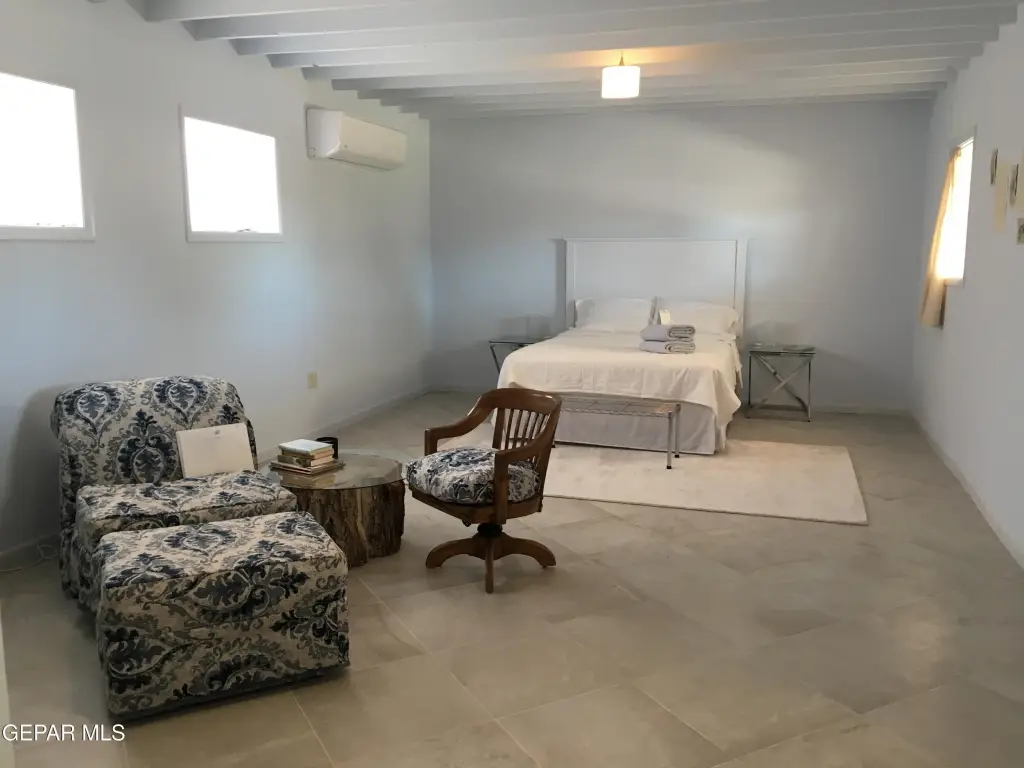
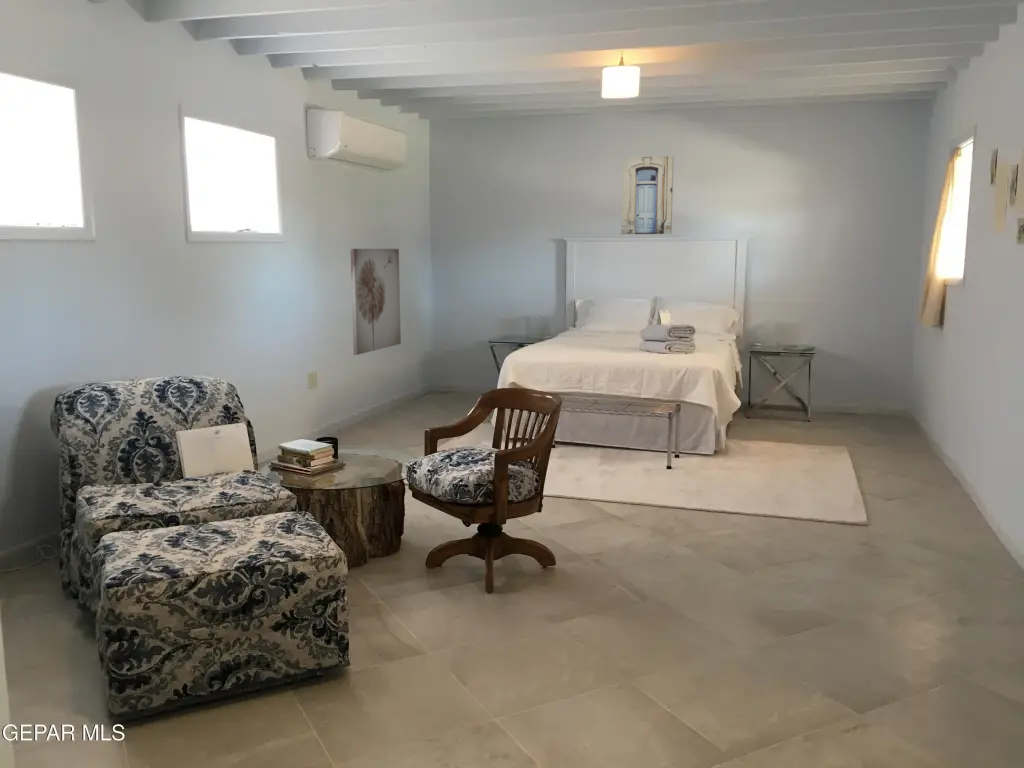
+ wall art (646, 196)
+ wall art (377, 299)
